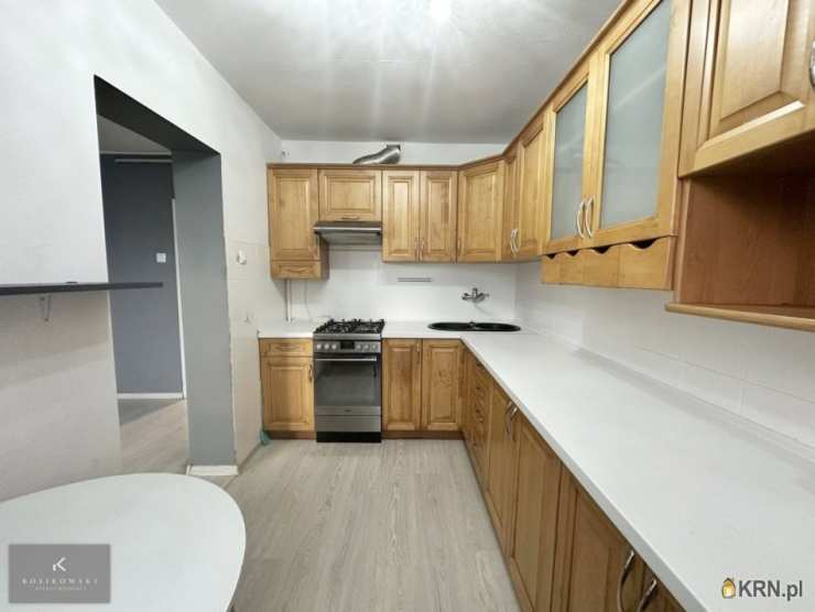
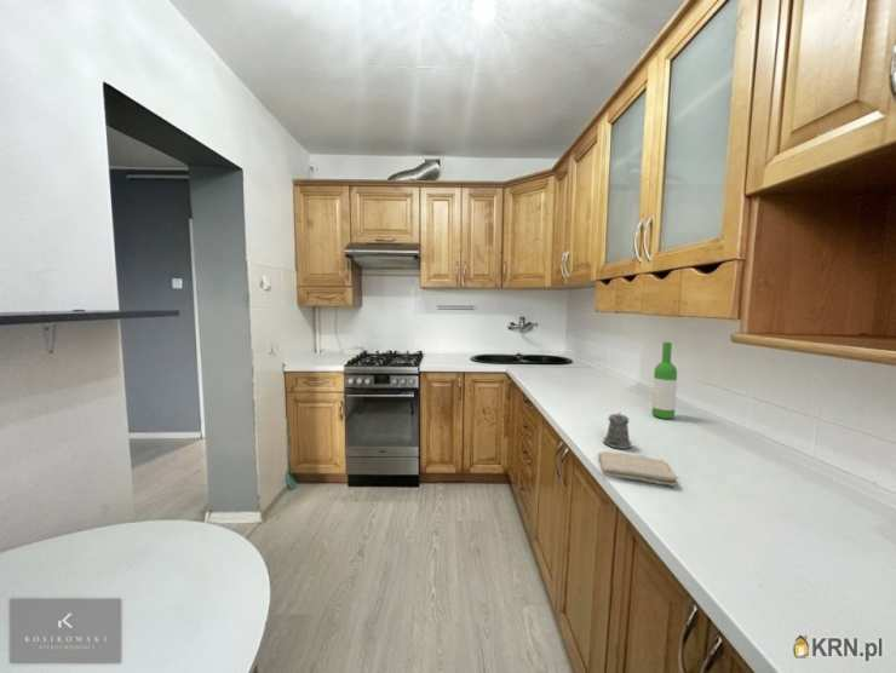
+ wine bottle (665, 379)
+ pepper shaker (619, 427)
+ washcloth (634, 466)
